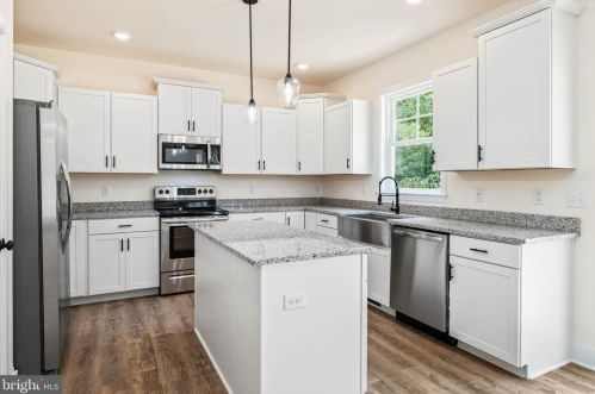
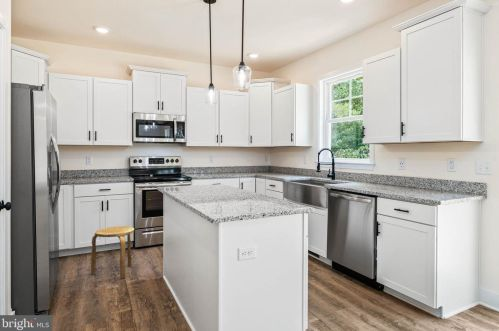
+ stool (120, 251)
